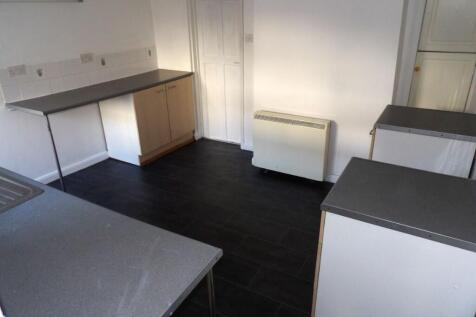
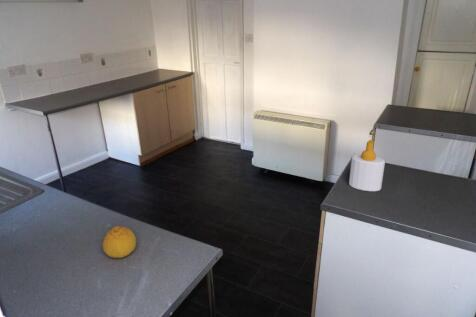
+ fruit (119, 241)
+ soap bottle (367, 165)
